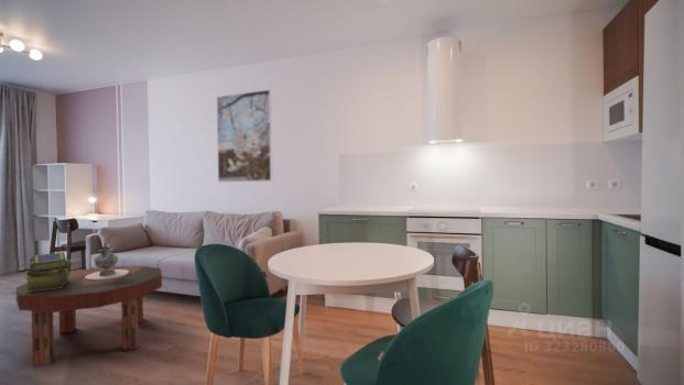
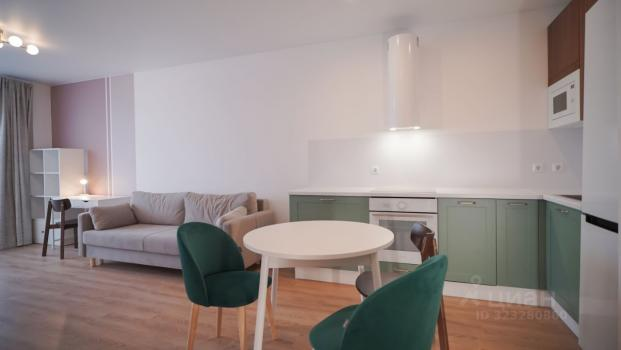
- coffee table (96, 307)
- stack of books (50, 270)
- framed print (243, 138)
- decorative vase (107, 260)
